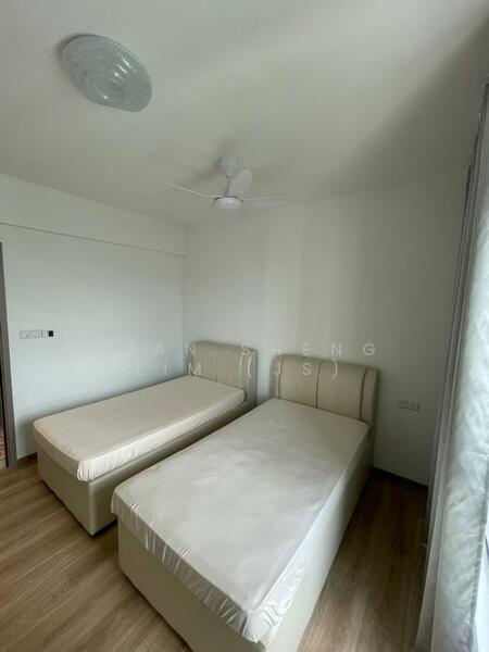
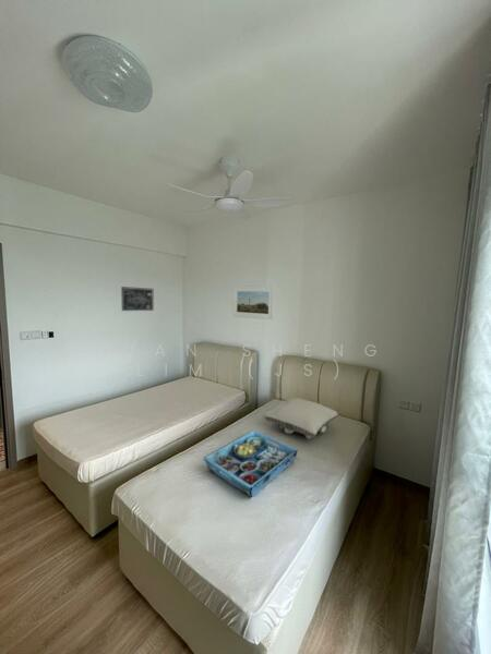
+ serving tray (251, 458)
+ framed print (252, 302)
+ pillow (301, 415)
+ wall art (137, 299)
